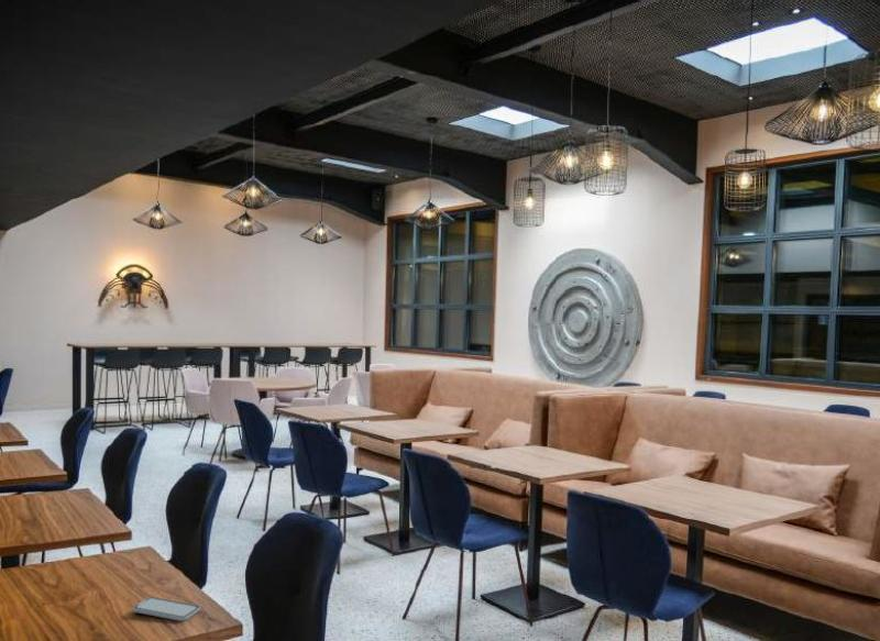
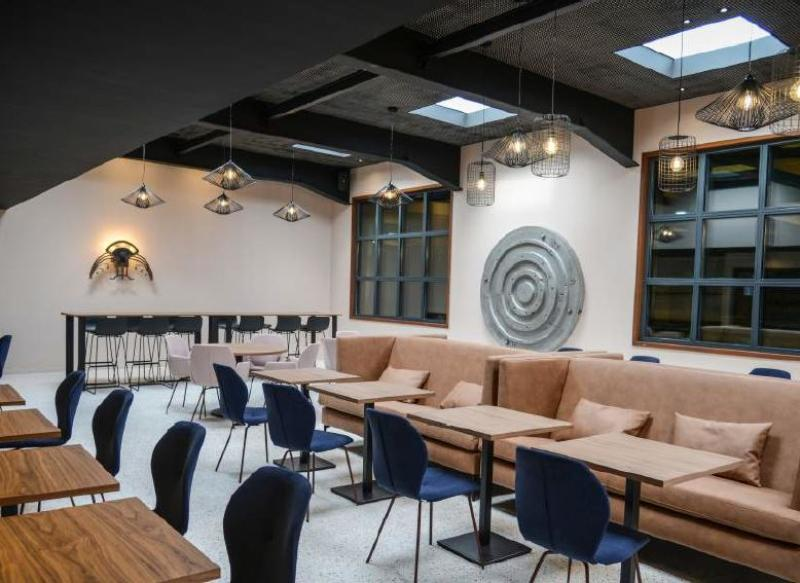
- smartphone (166, 608)
